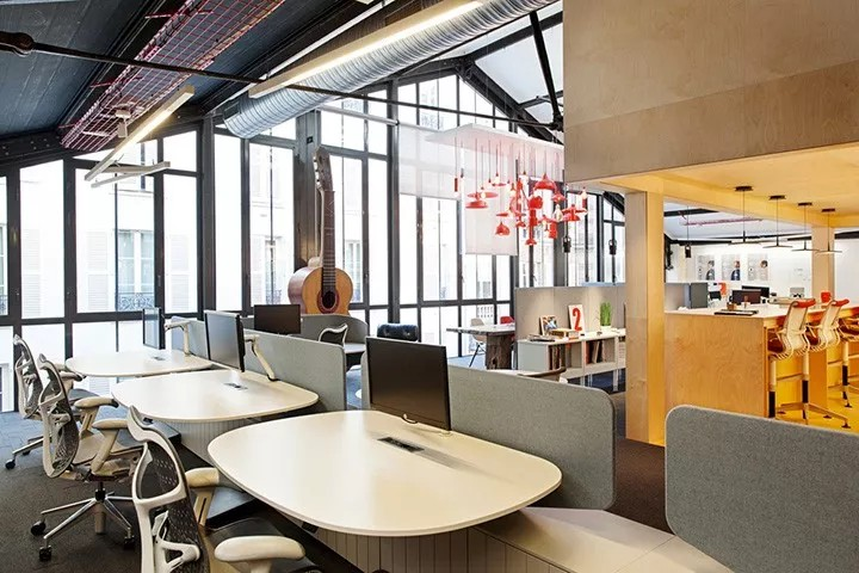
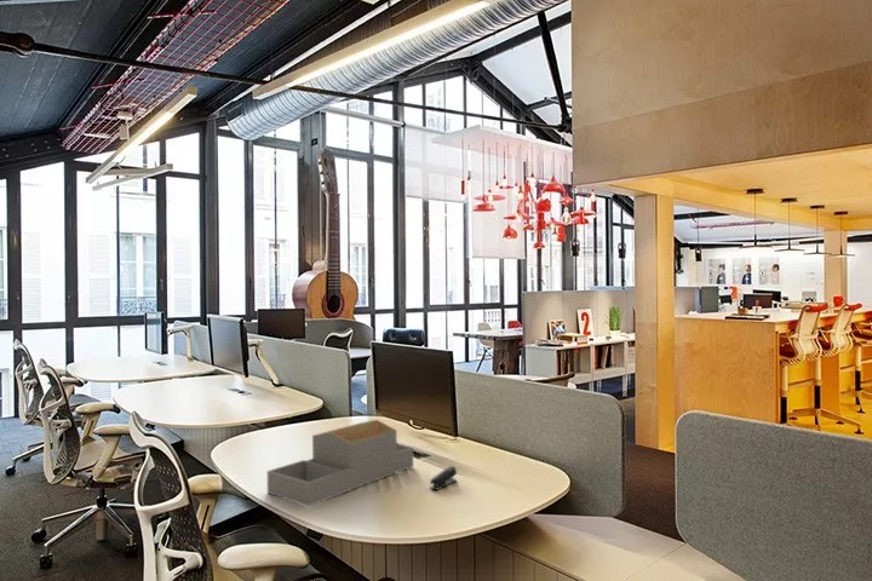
+ stapler (443, 477)
+ architectural model (338, 451)
